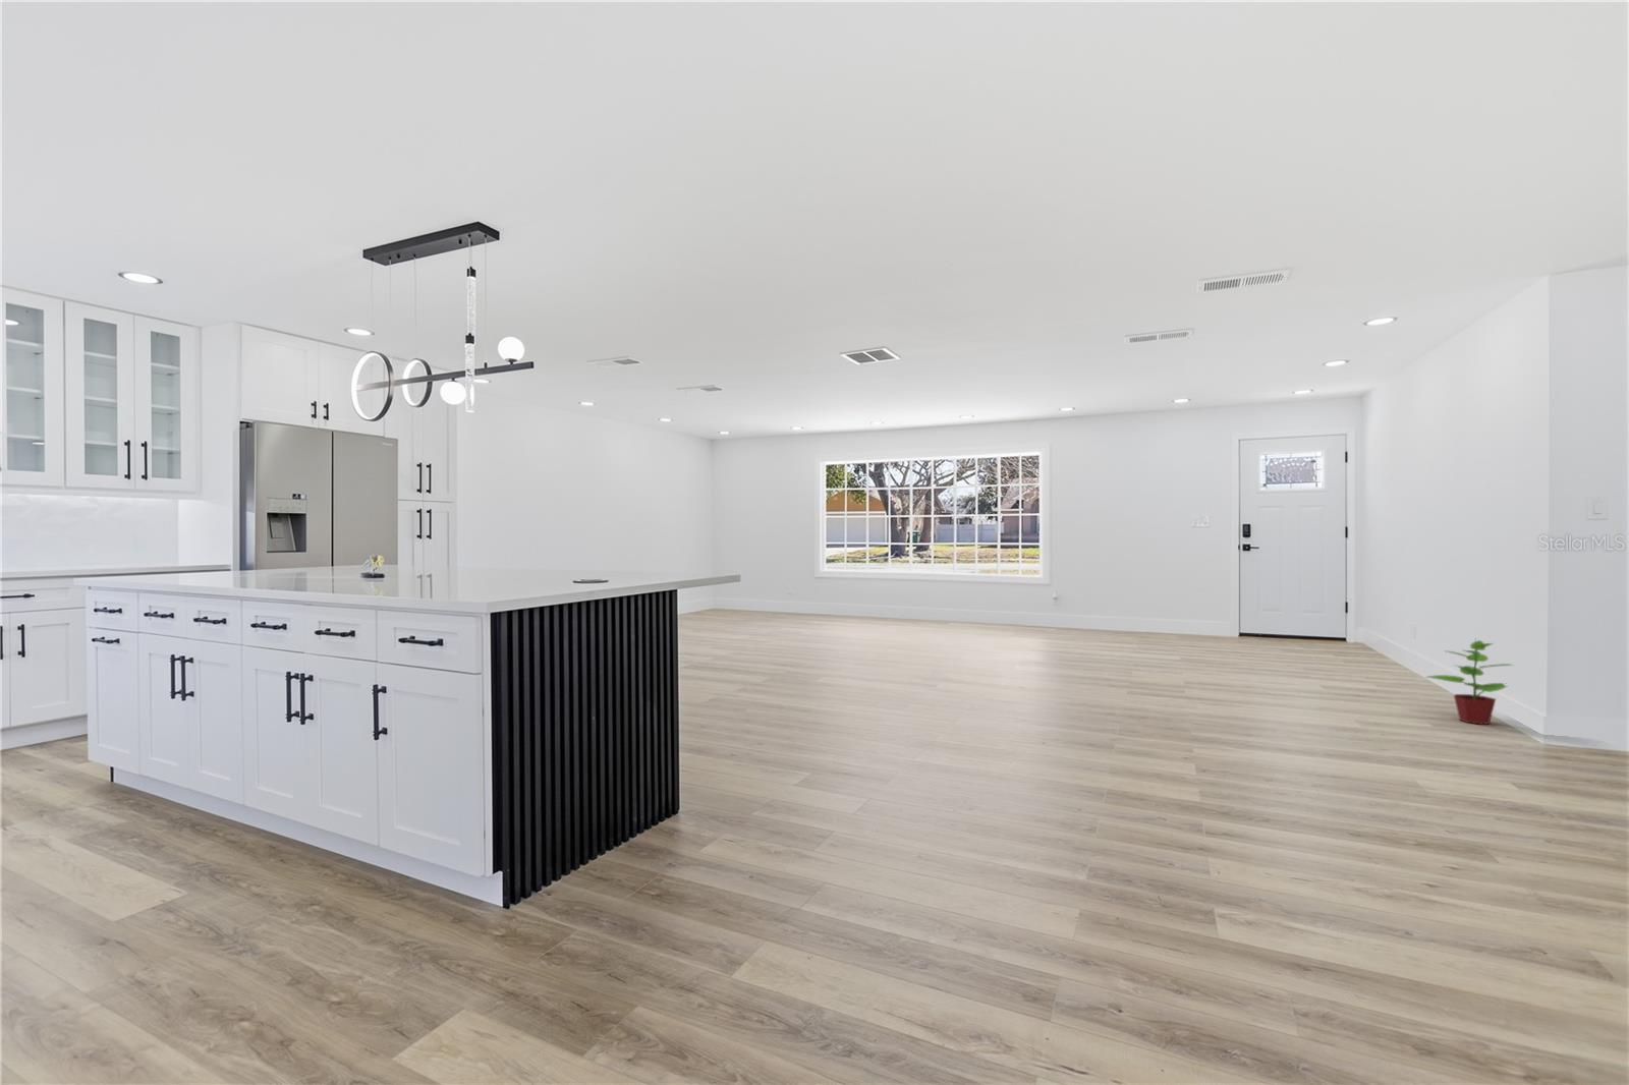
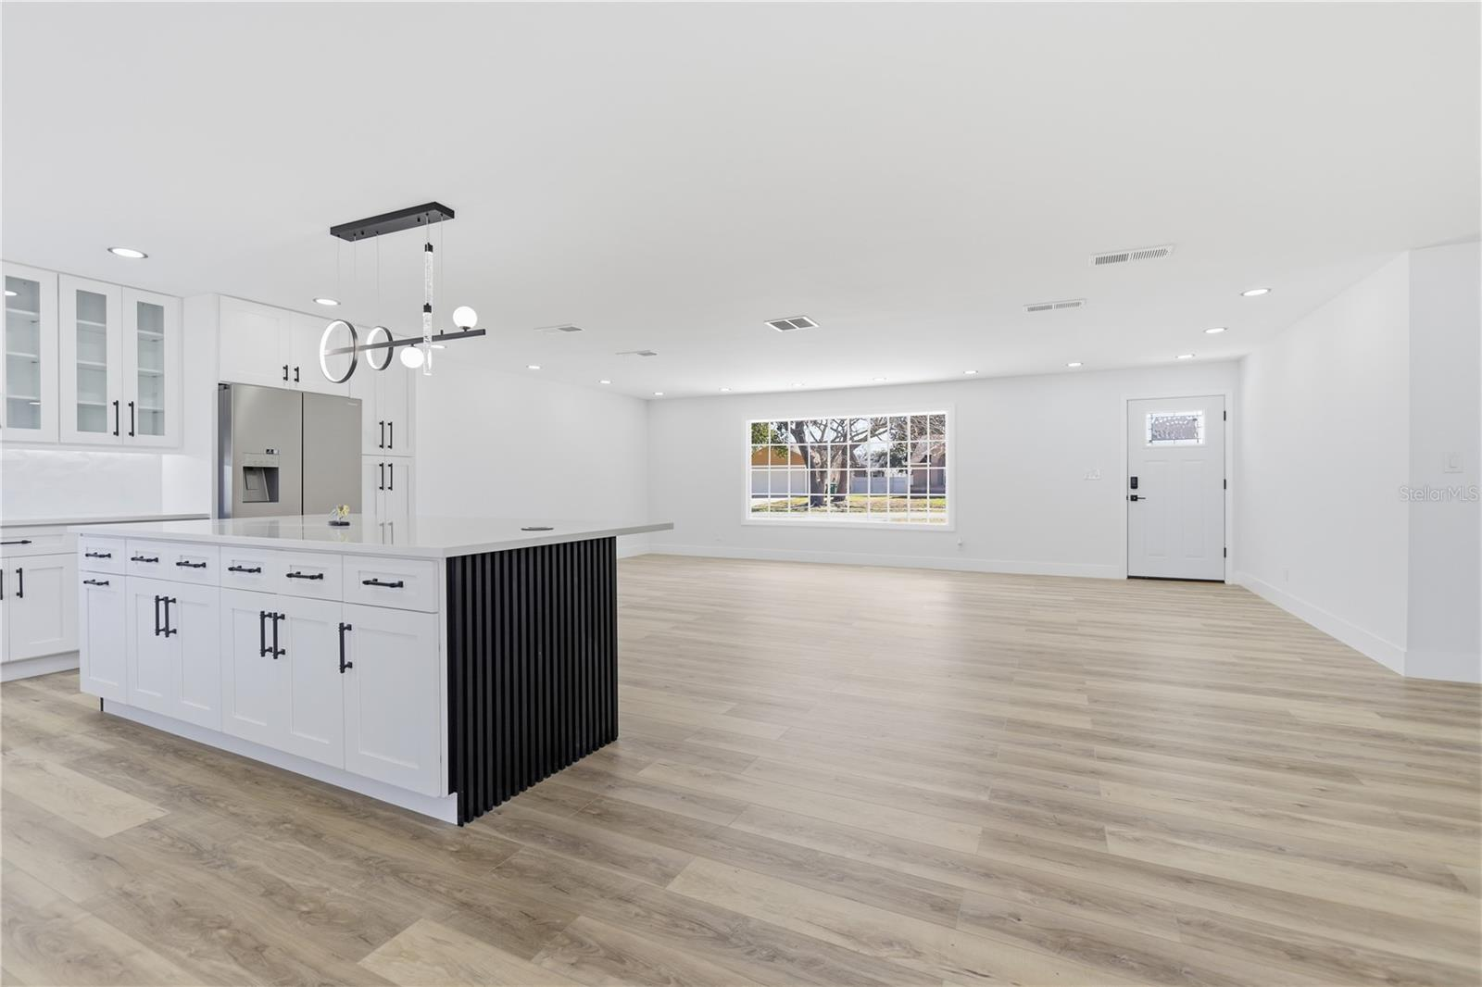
- potted plant (1474, 679)
